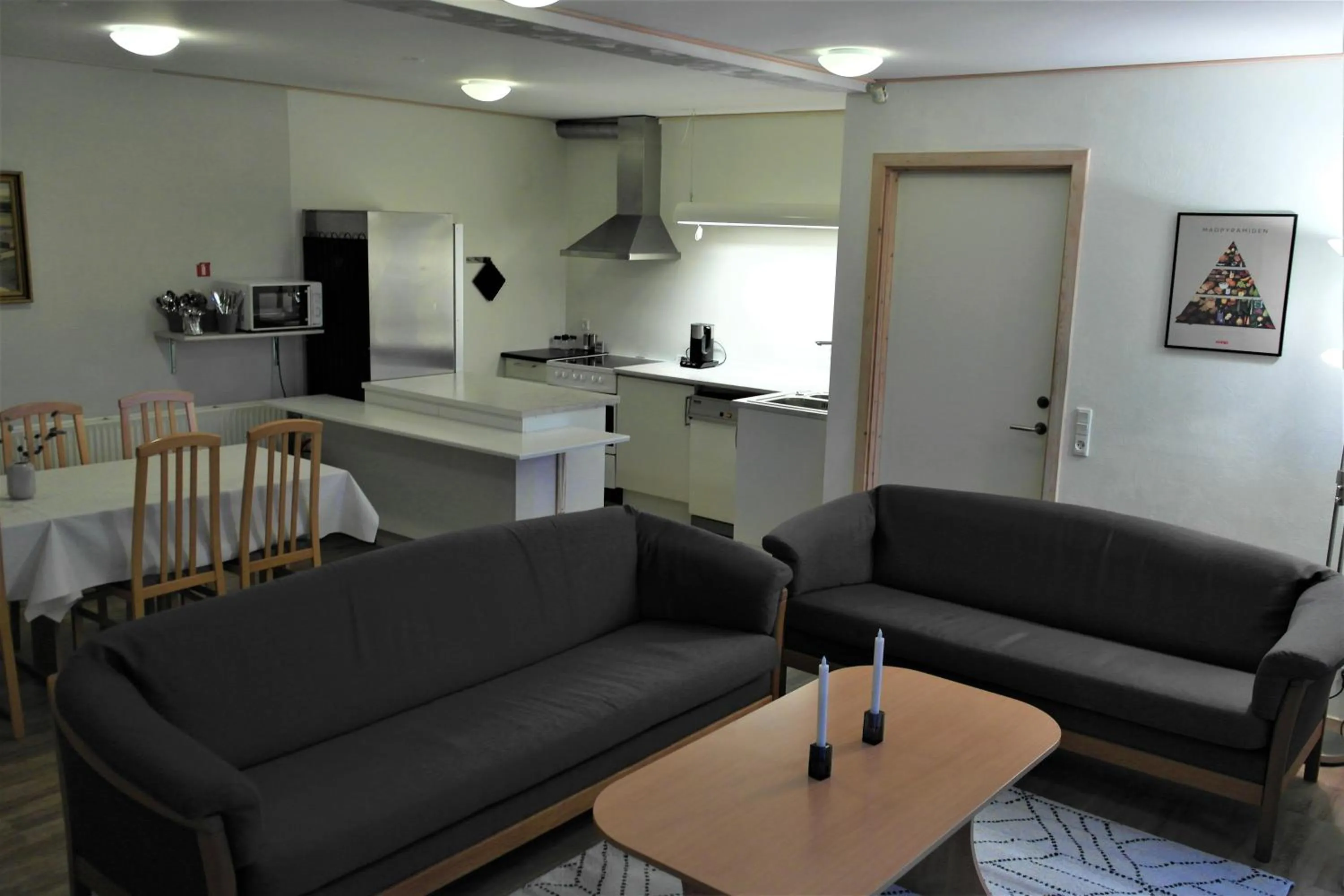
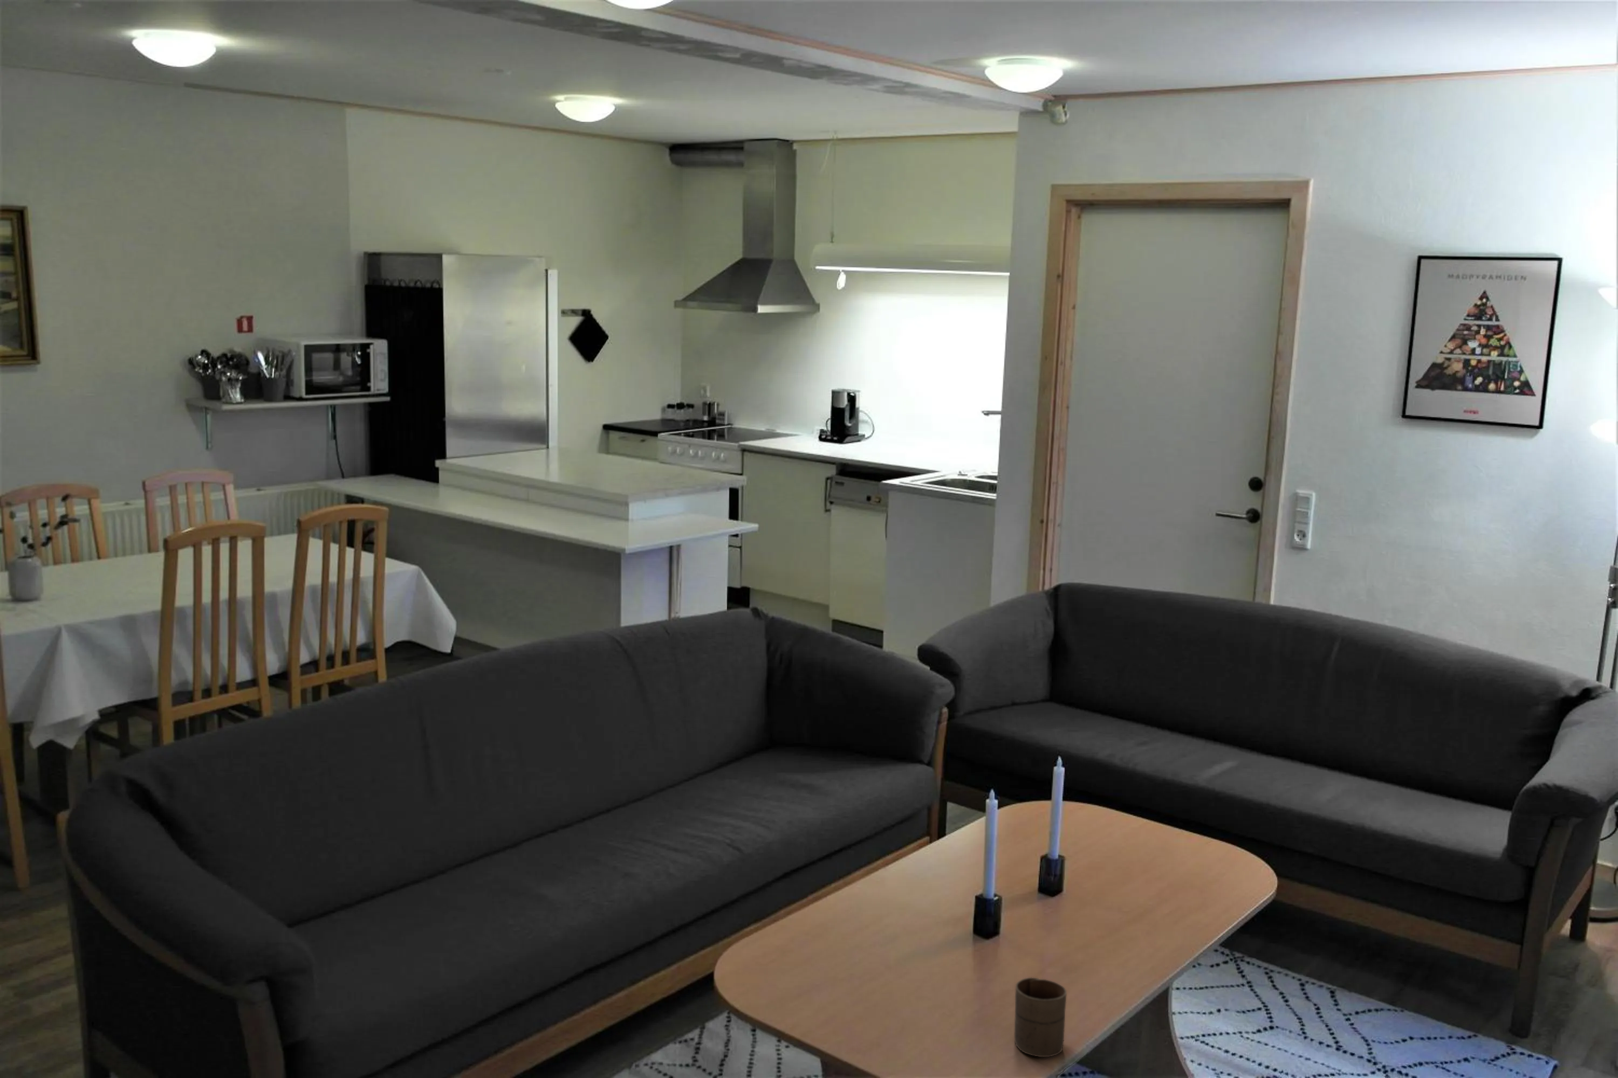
+ cup (1039, 1015)
